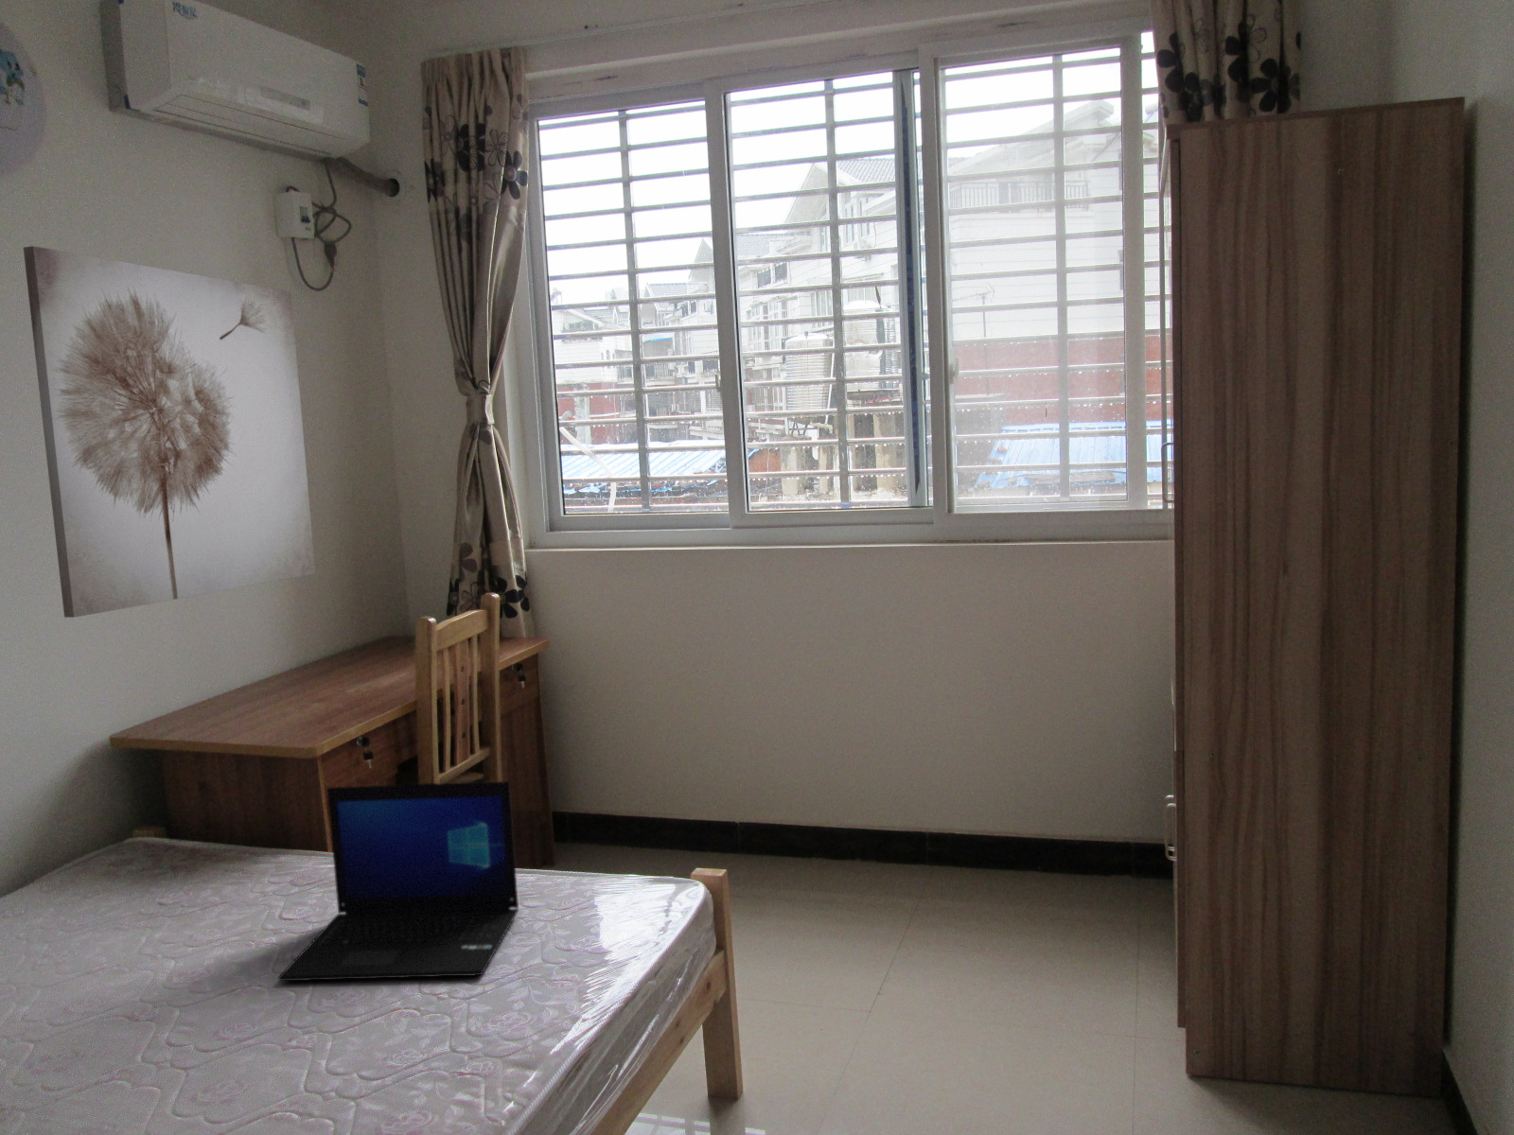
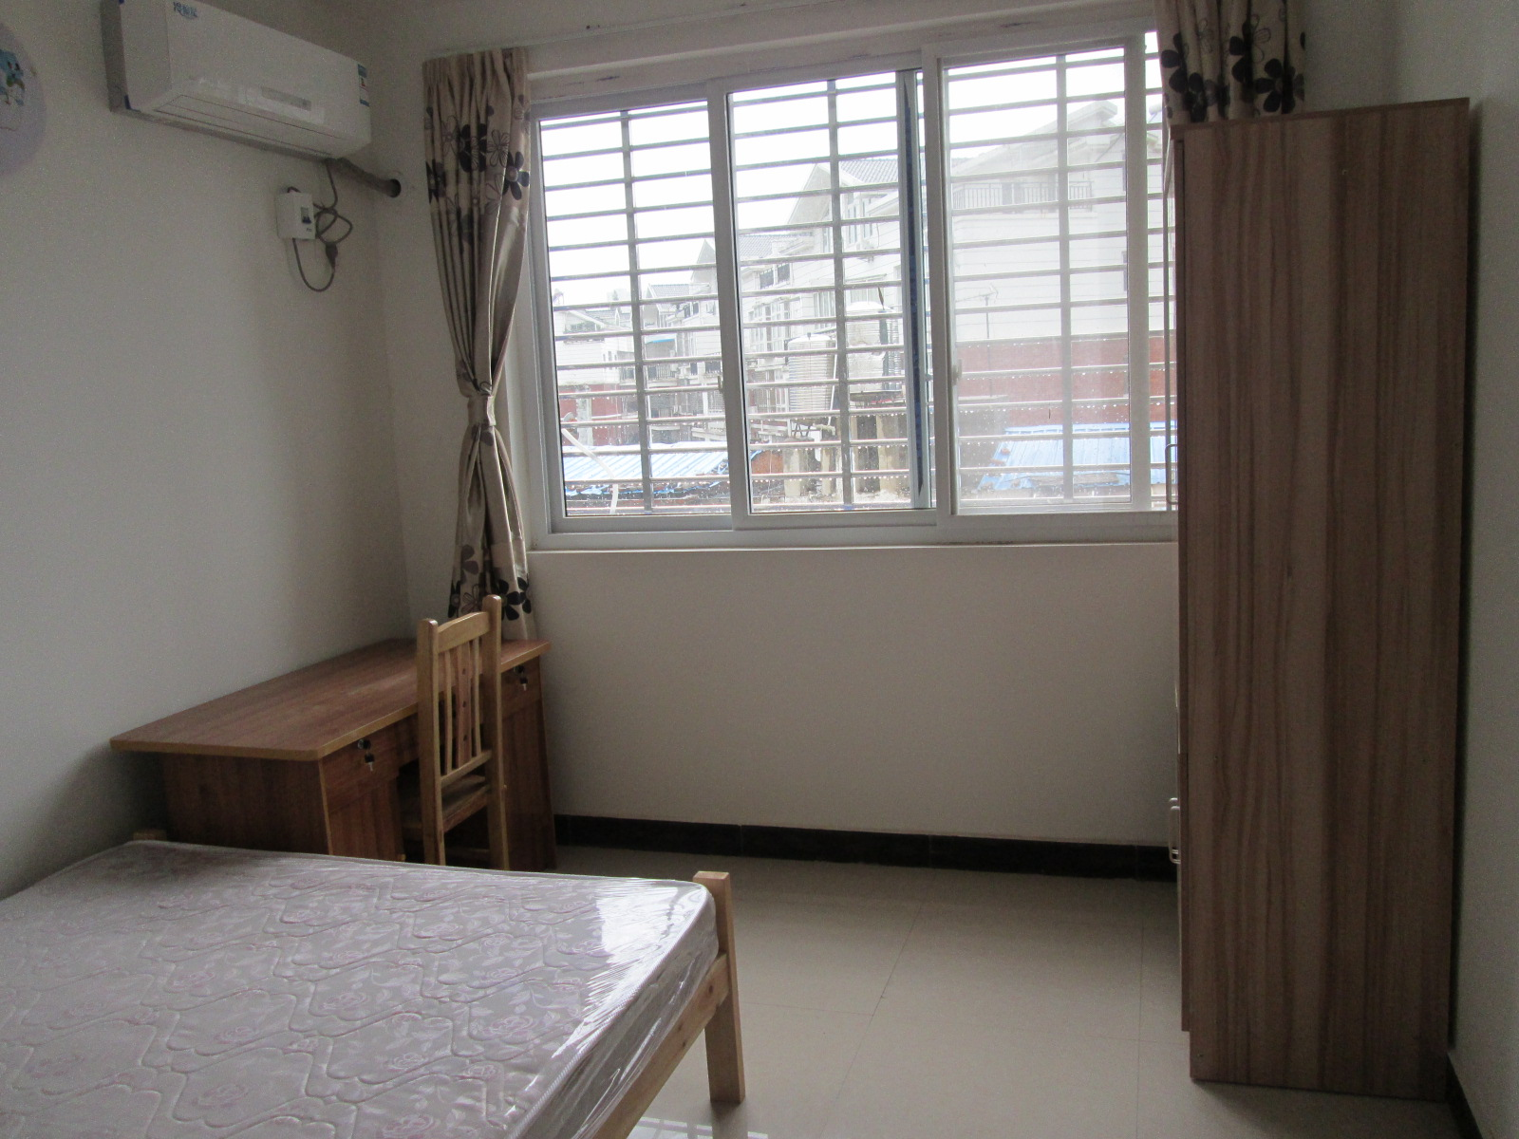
- wall art (191, 434)
- laptop (401, 876)
